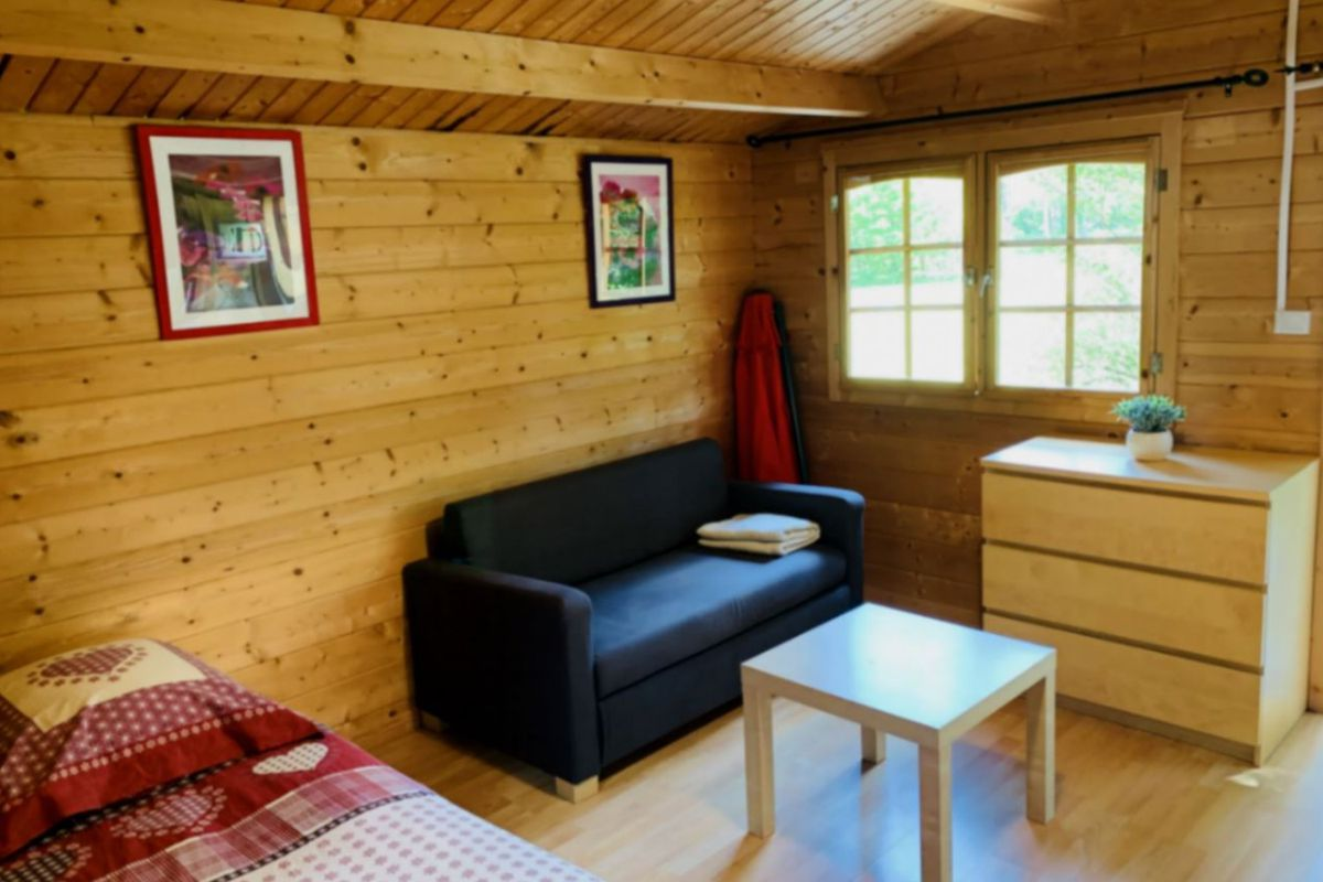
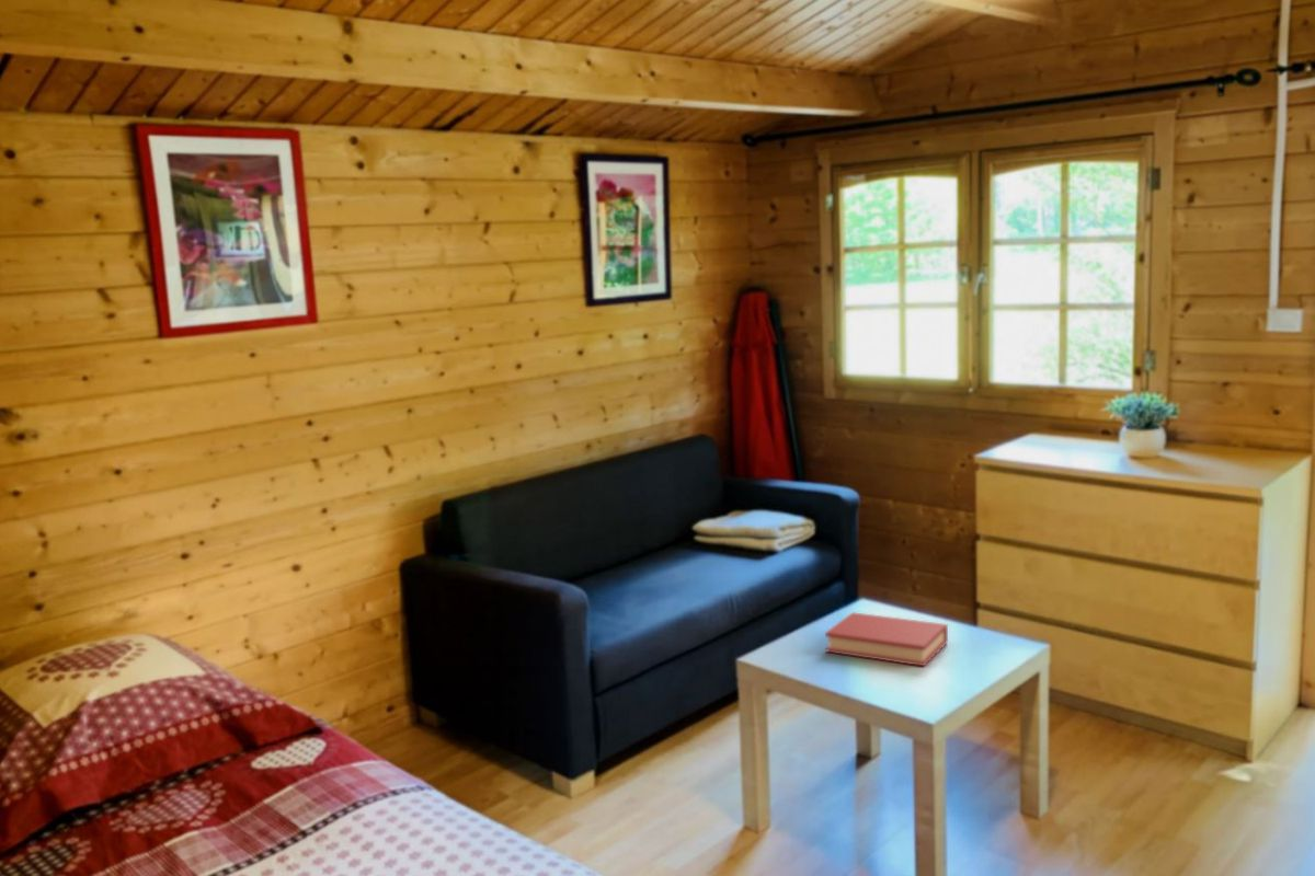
+ hardback book (887, 637)
